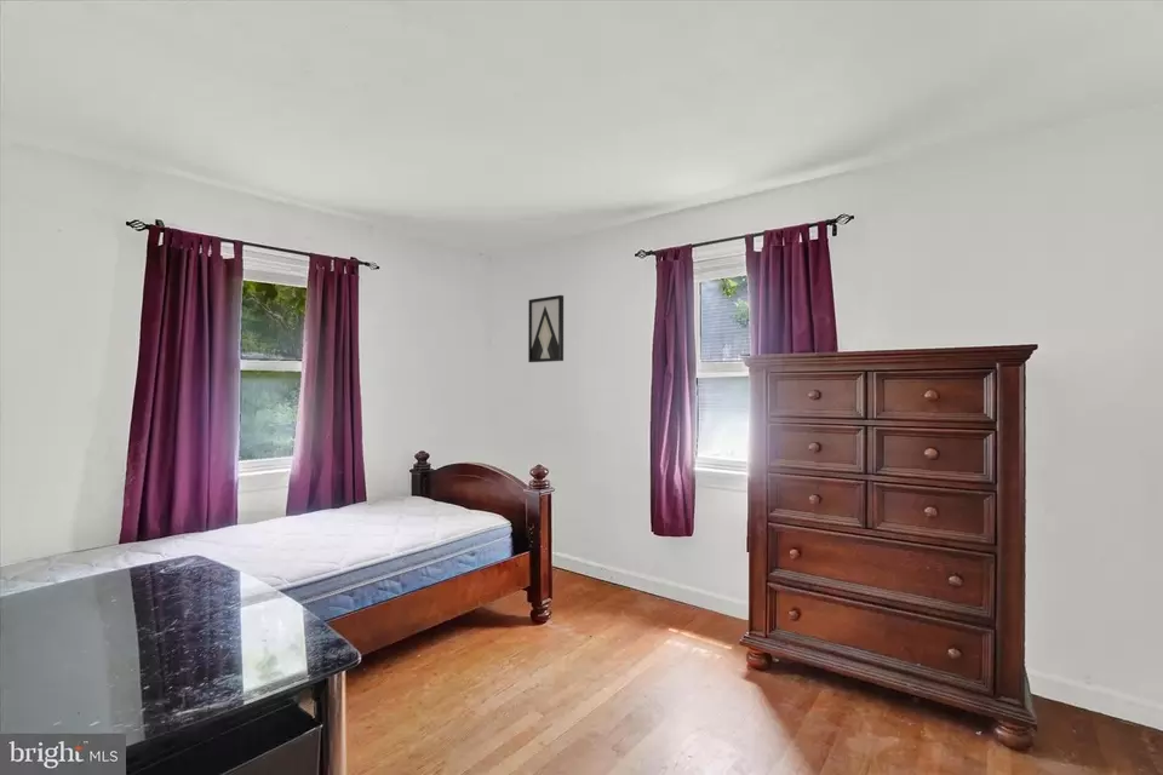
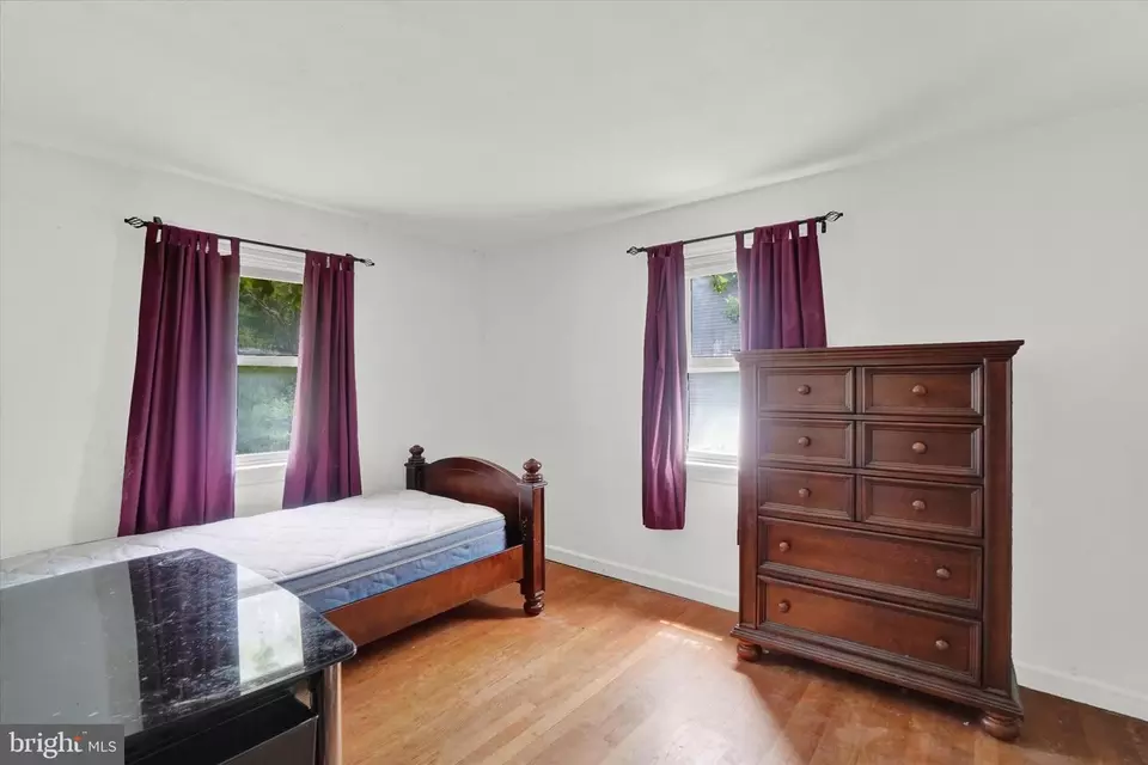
- wall art (545, 329)
